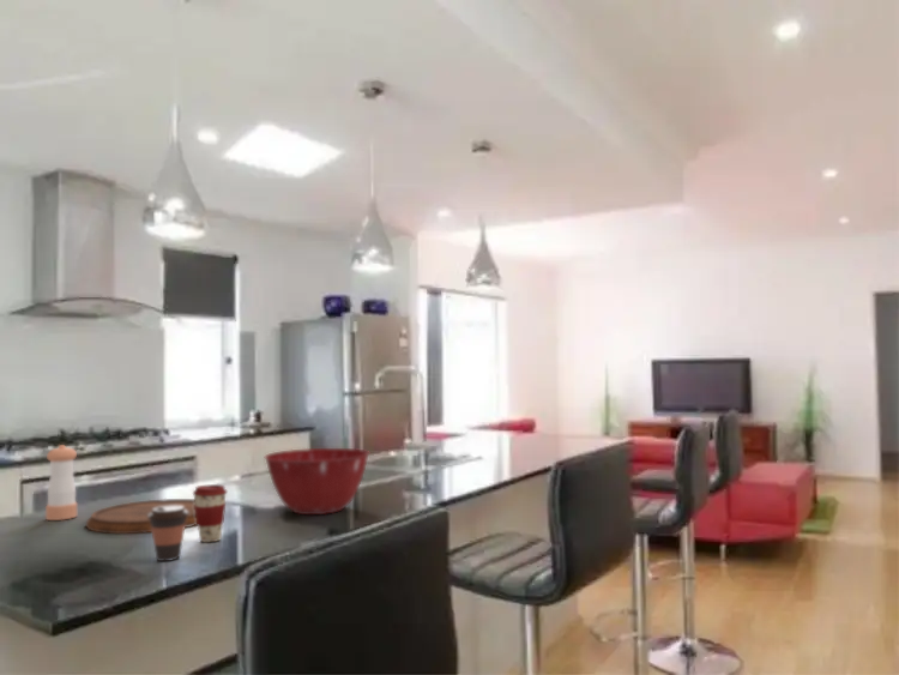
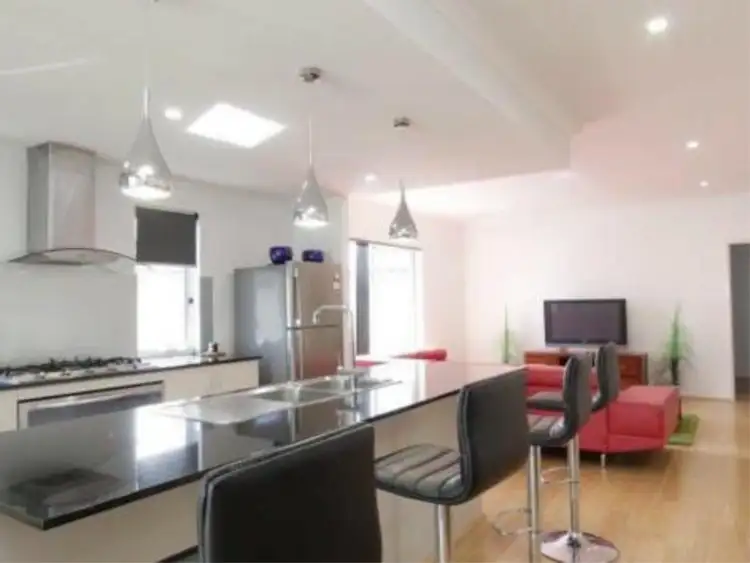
- pepper shaker (61, 481)
- coffee cup (168, 532)
- mixing bowl (318, 481)
- coffee cup (210, 512)
- cutting board (151, 511)
